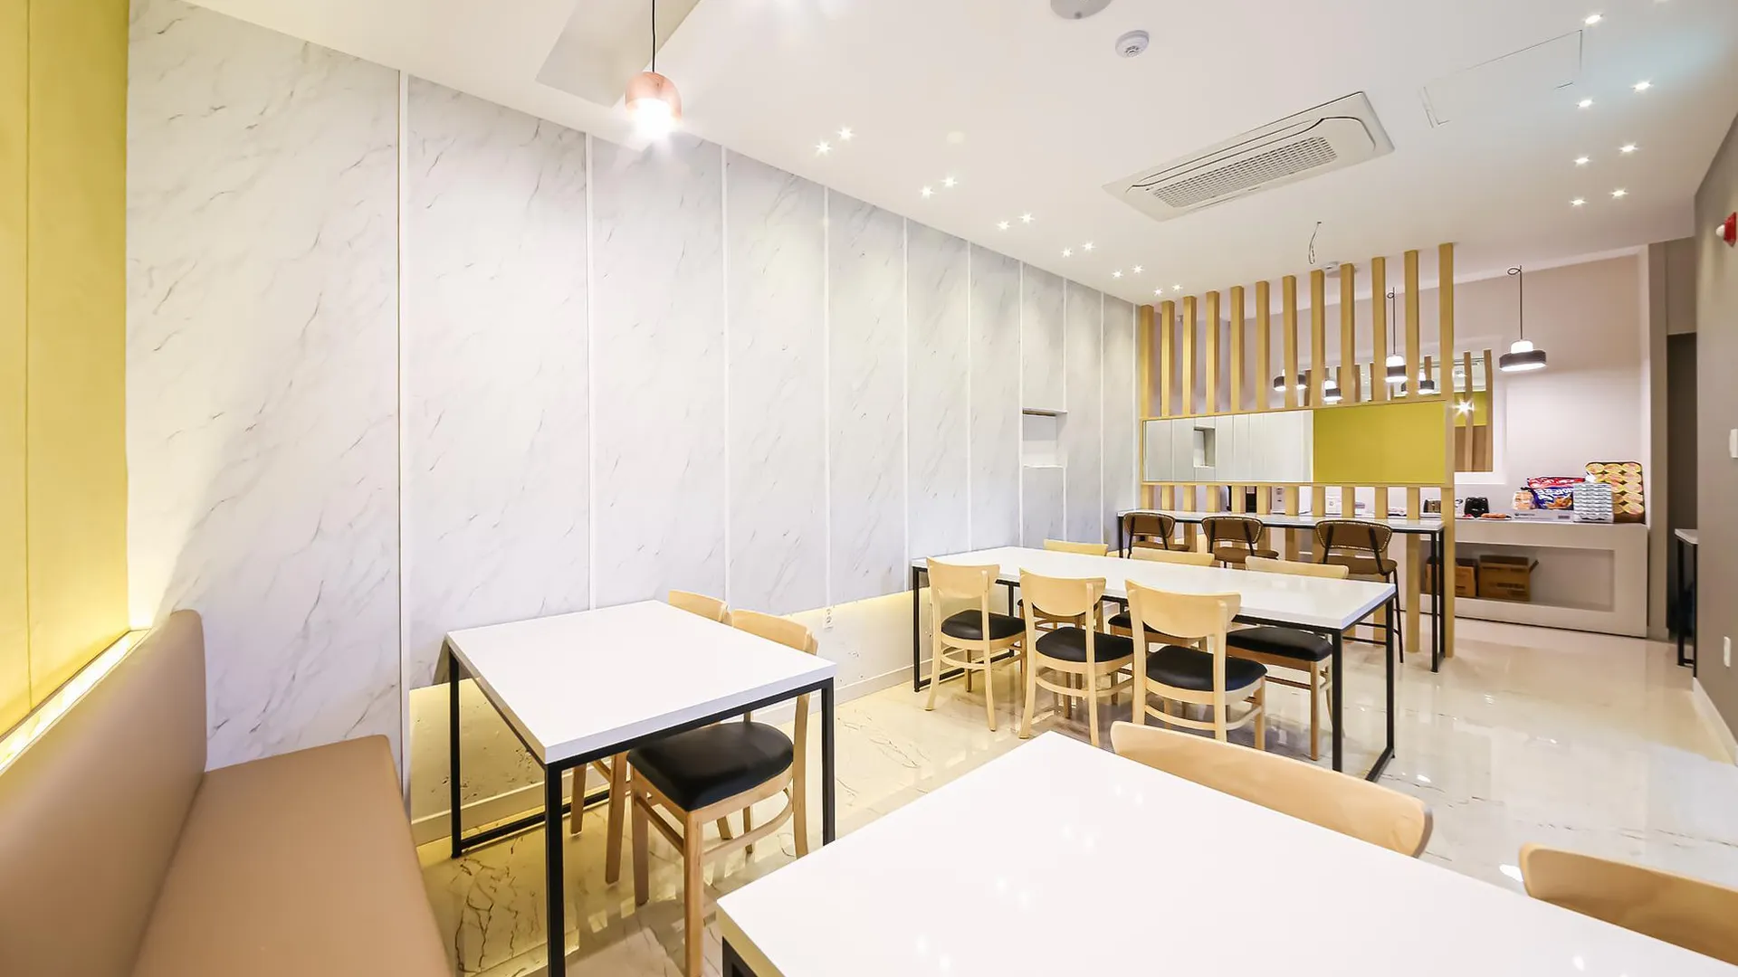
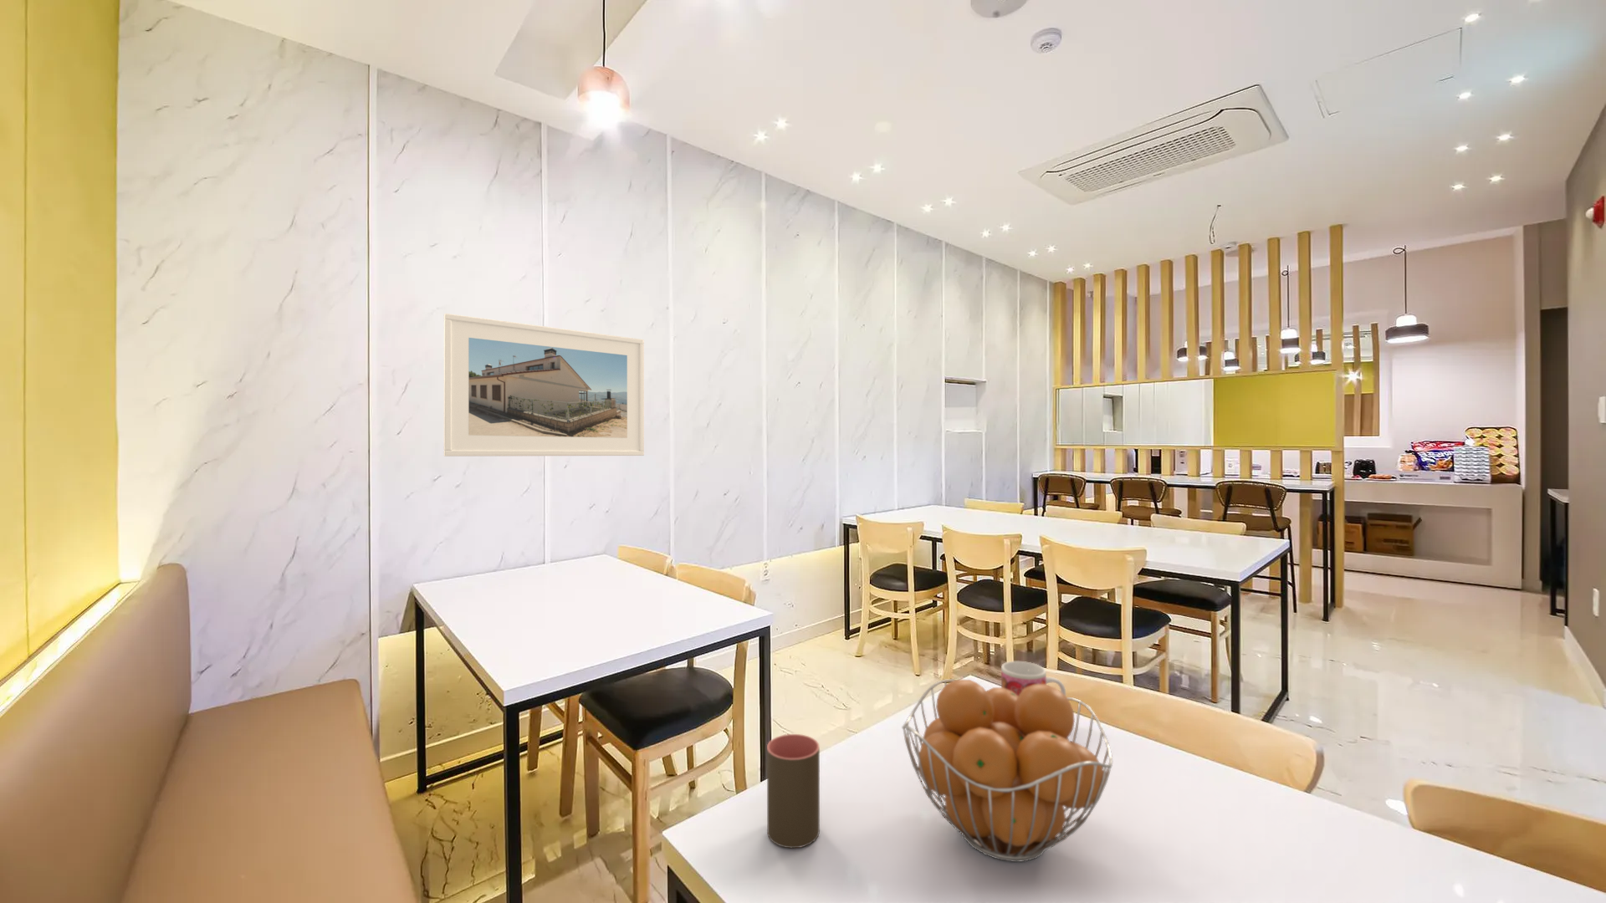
+ cup (793, 788)
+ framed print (554, 391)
+ mug (1031, 685)
+ fruit basket (1002, 760)
